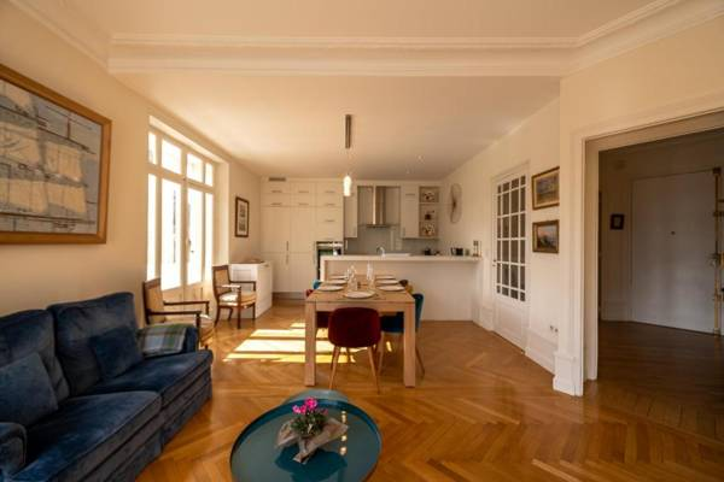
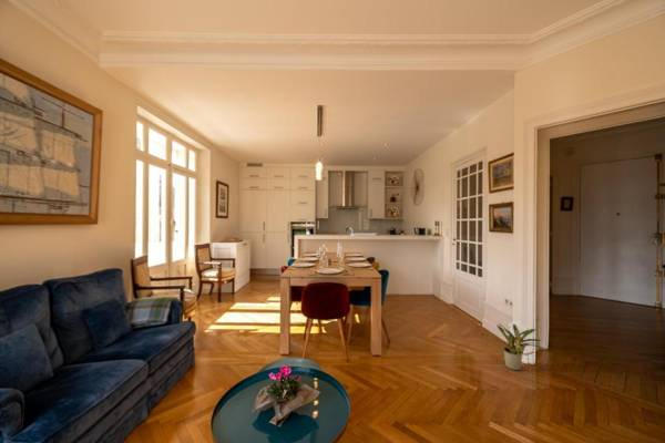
+ potted plant (515, 347)
